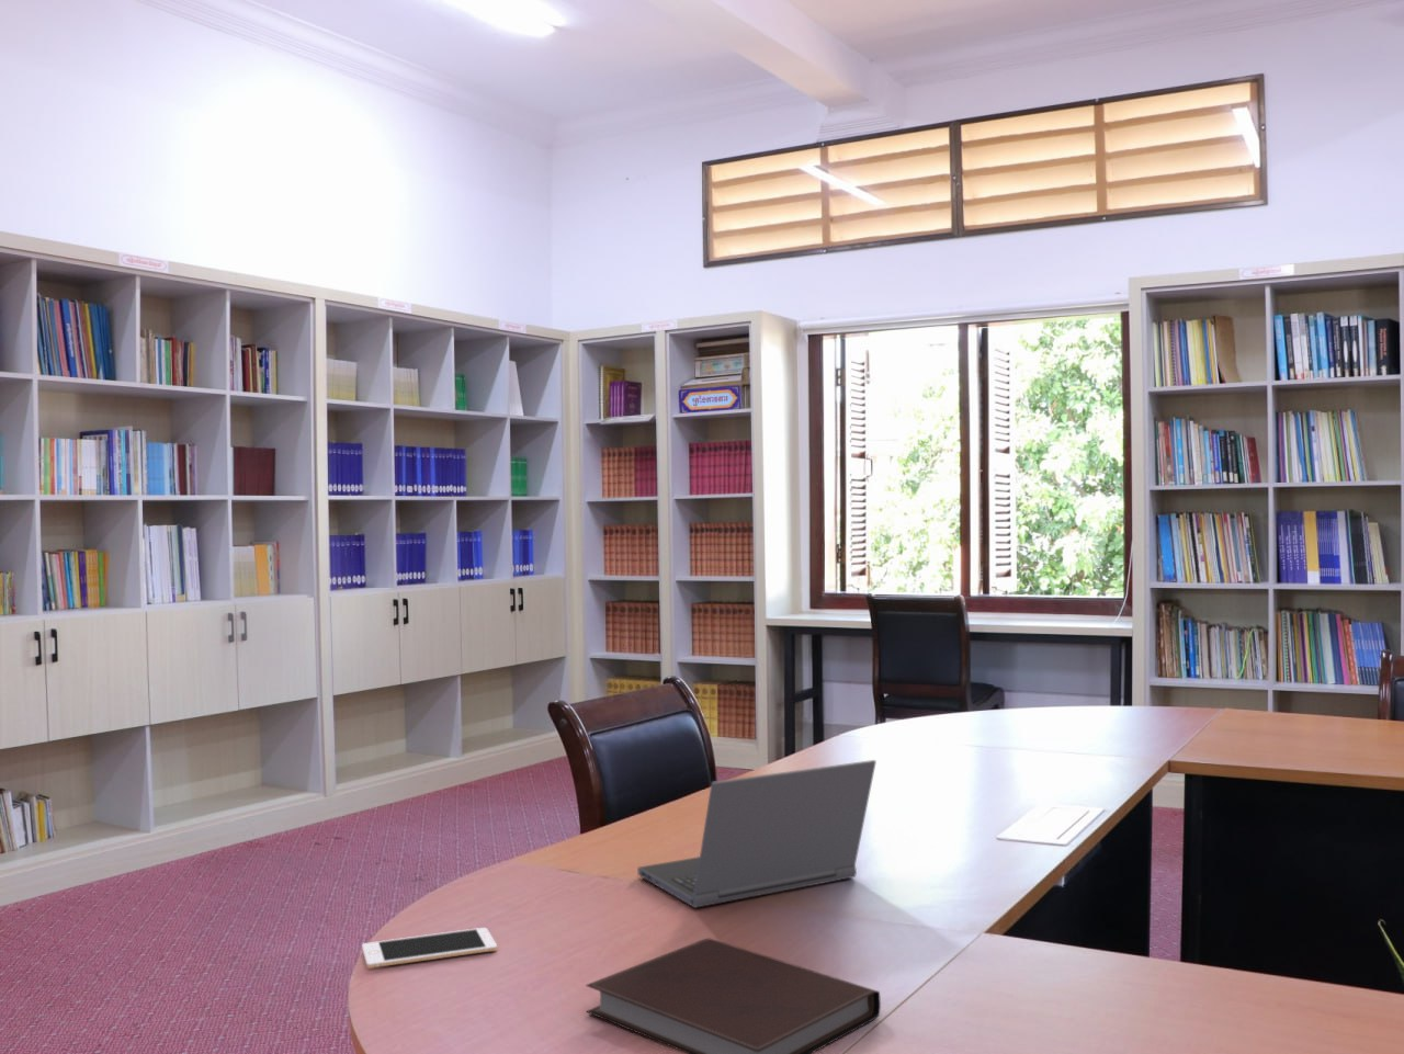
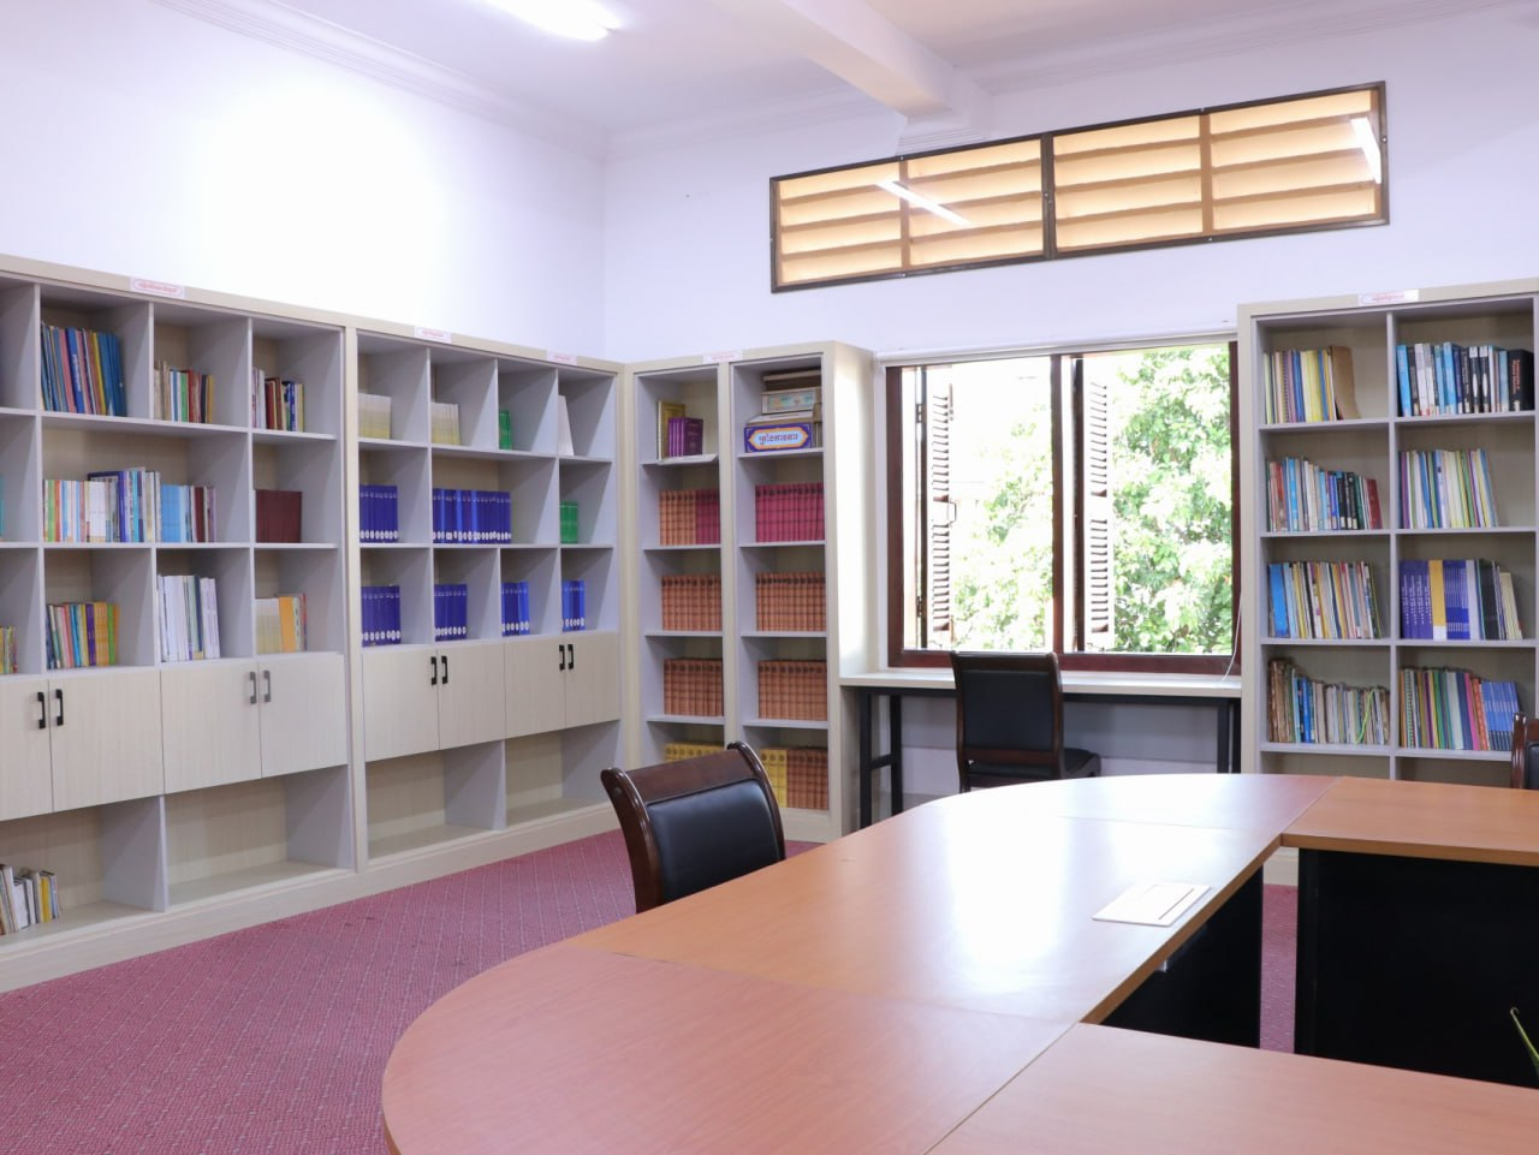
- notebook (732, 1000)
- laptop computer (754, 818)
- cell phone (429, 947)
